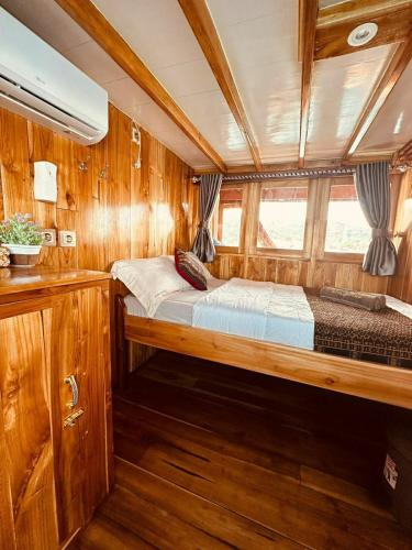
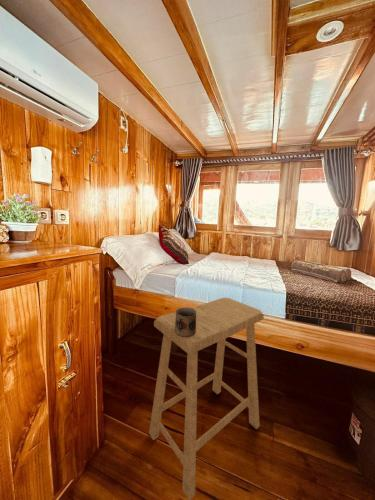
+ stool (209, 375)
+ mug (184, 320)
